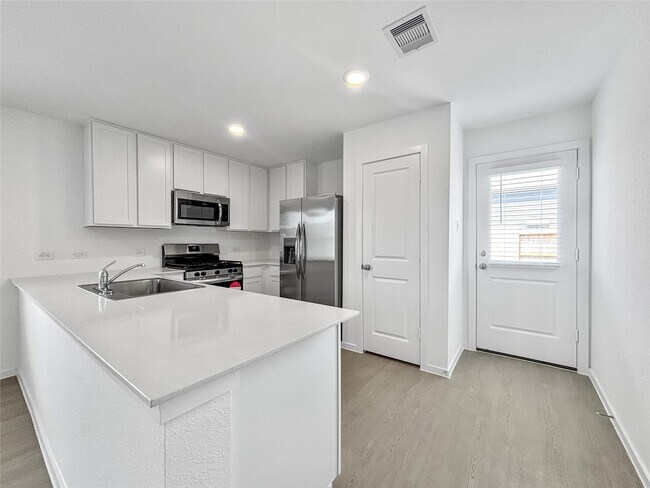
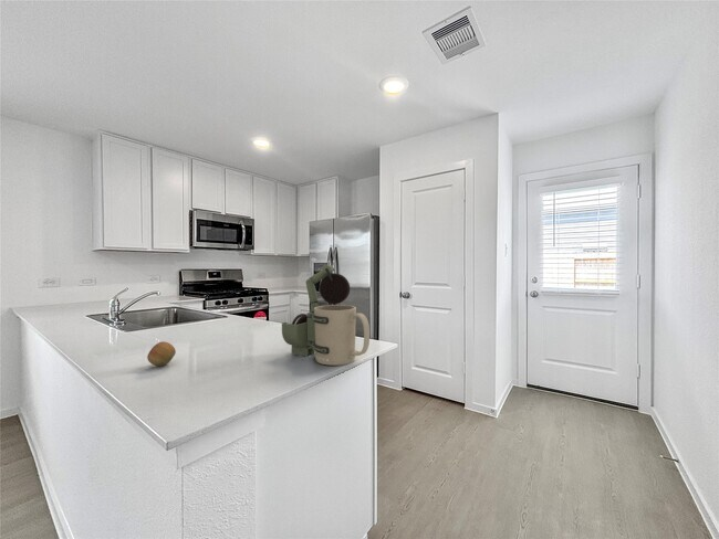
+ fruit (161, 353)
+ cocoa (322, 310)
